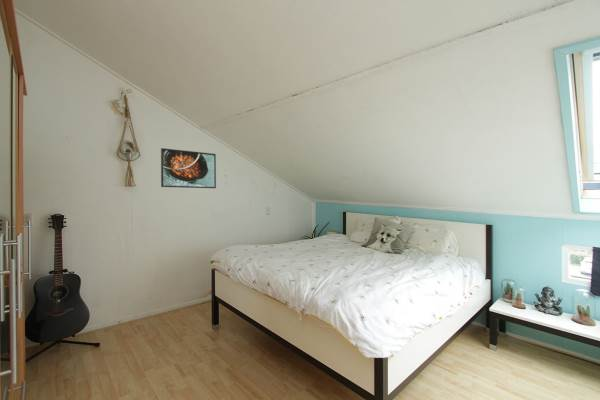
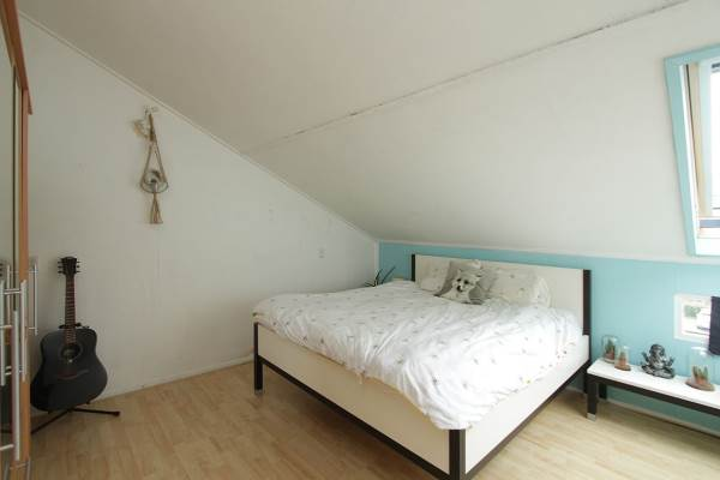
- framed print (190, 169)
